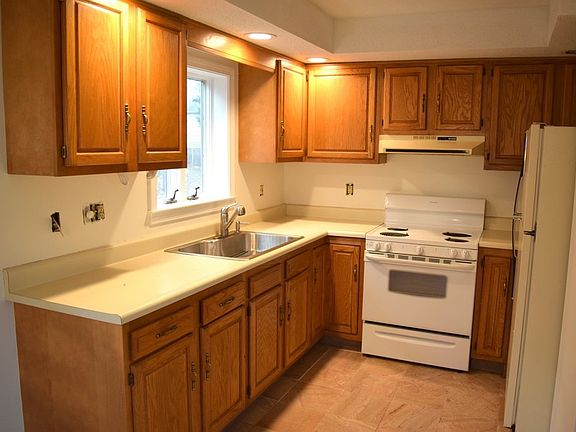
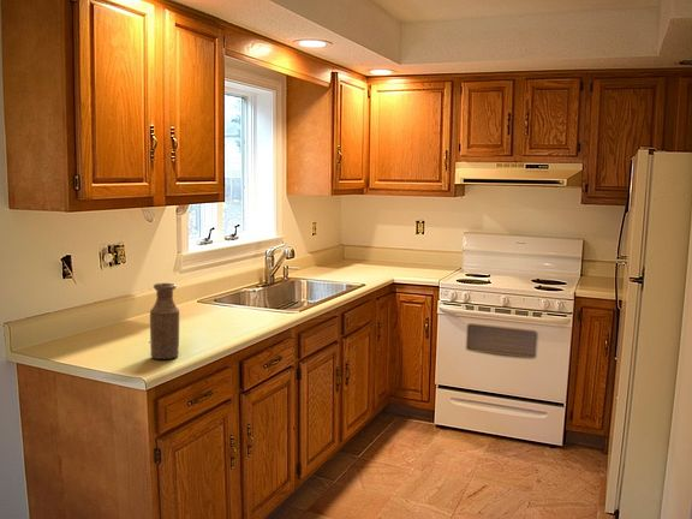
+ bottle (165, 320)
